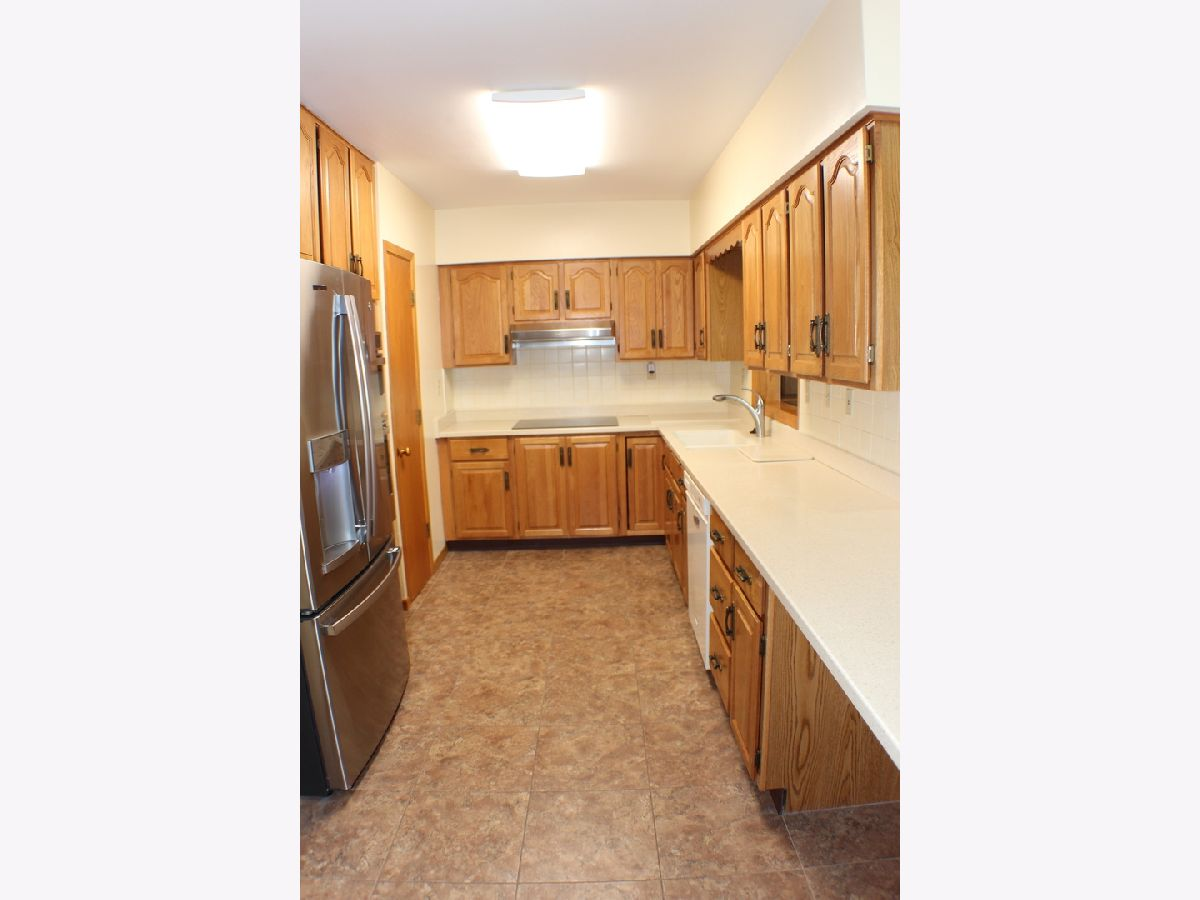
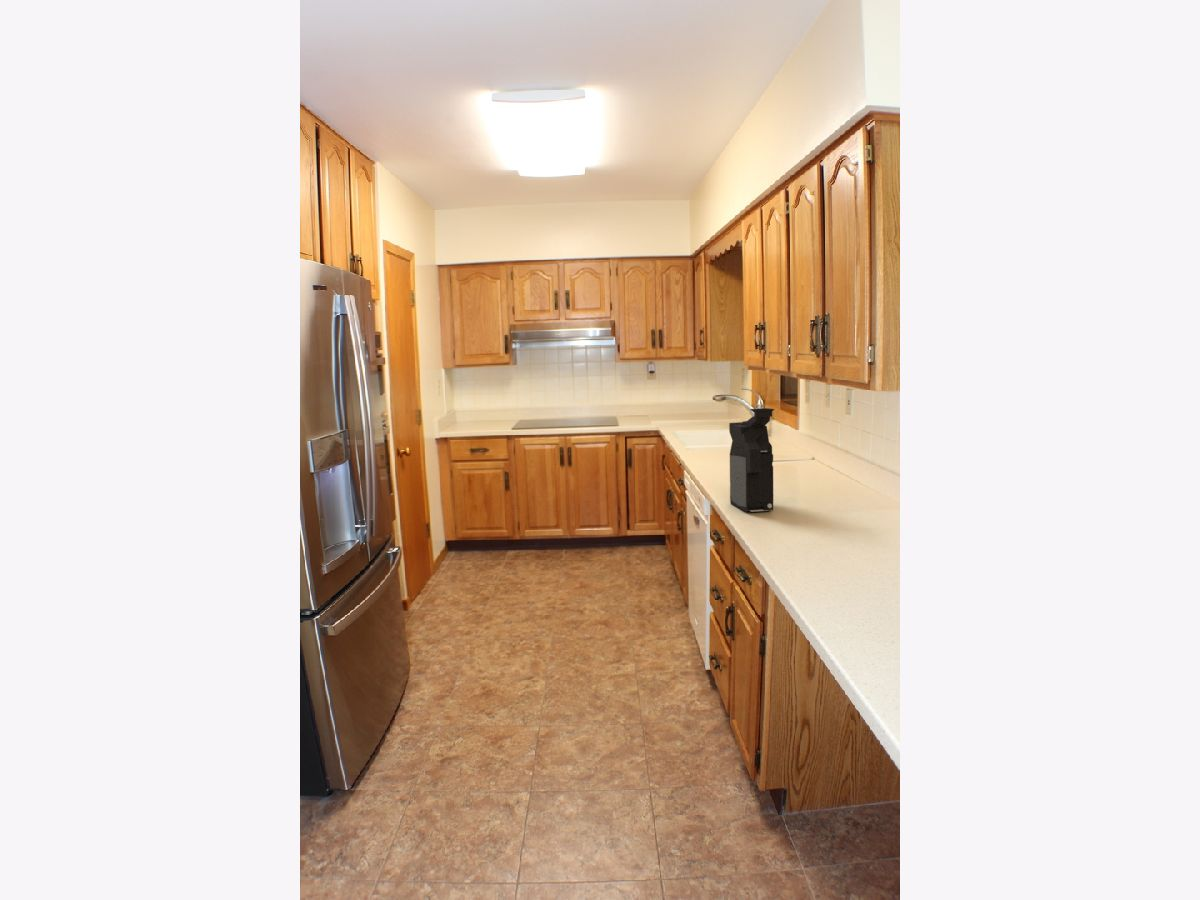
+ coffee maker (752, 458)
